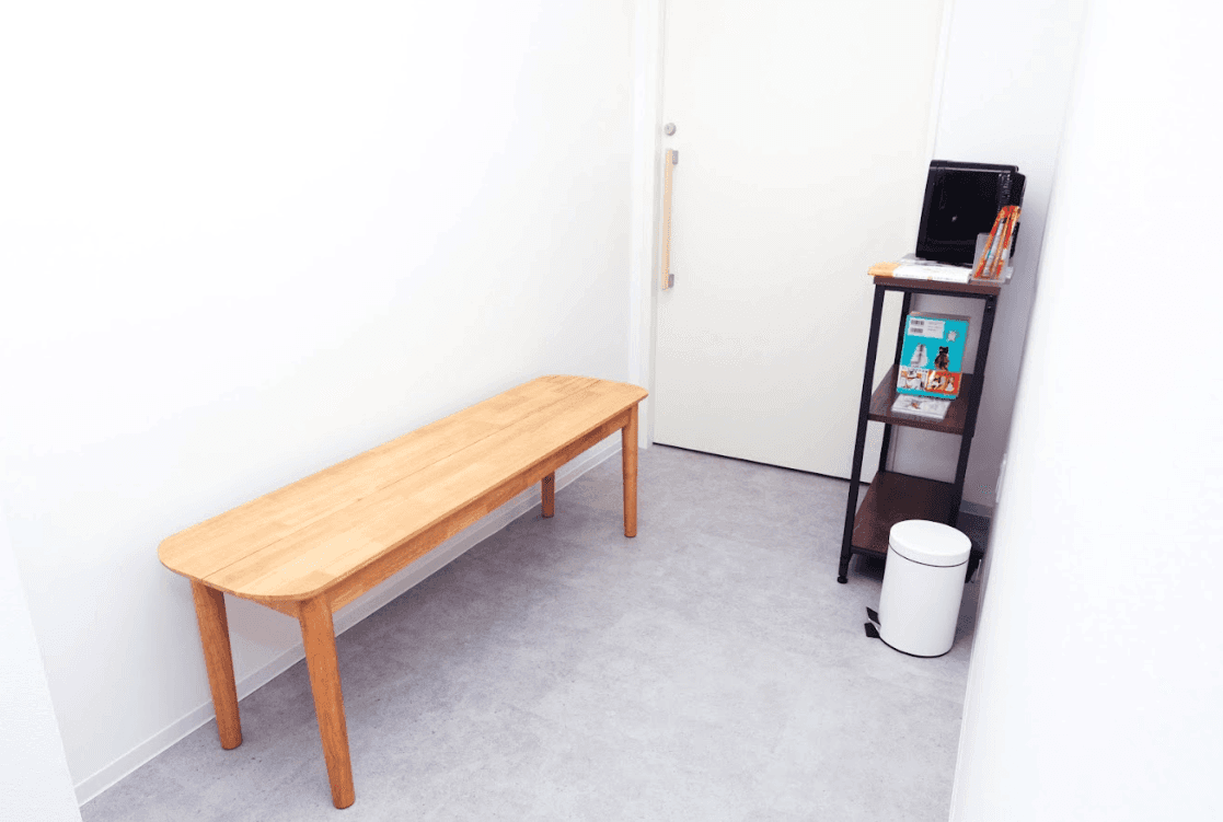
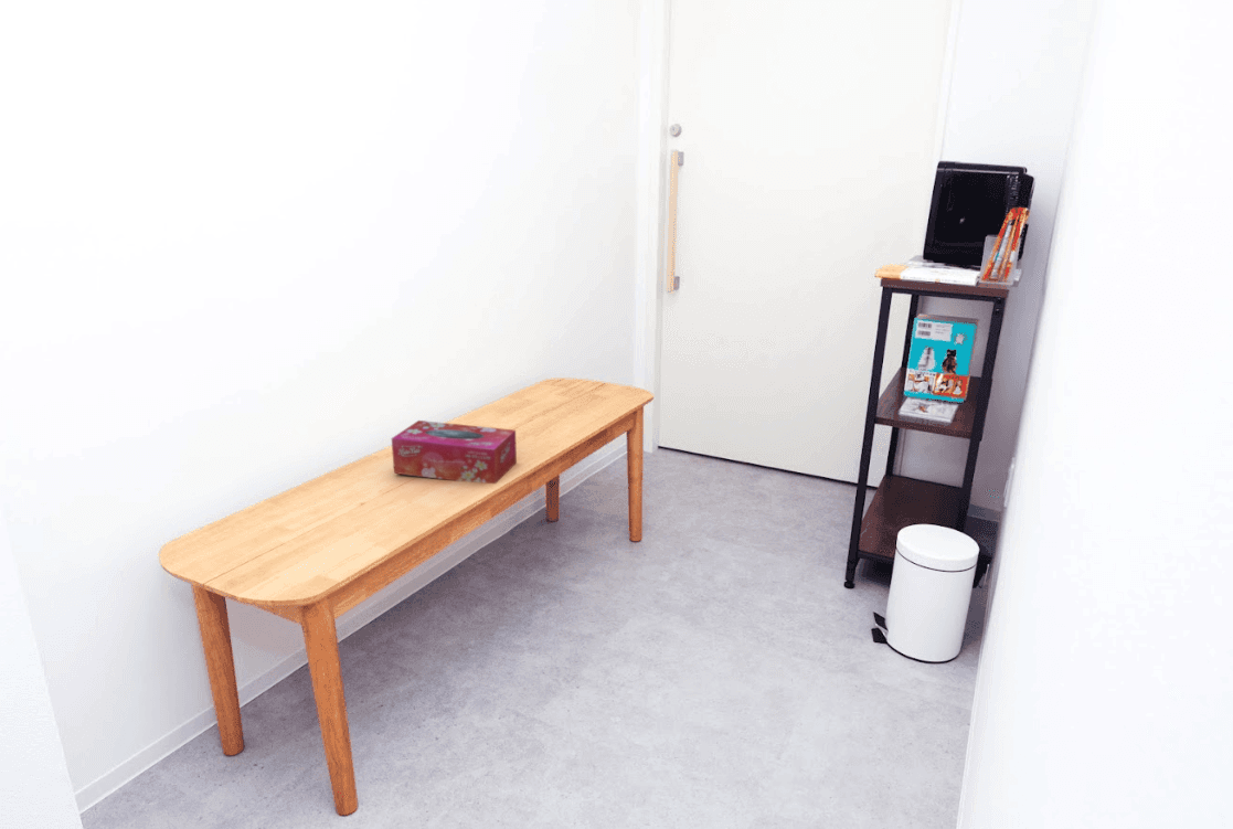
+ tissue box (455, 451)
